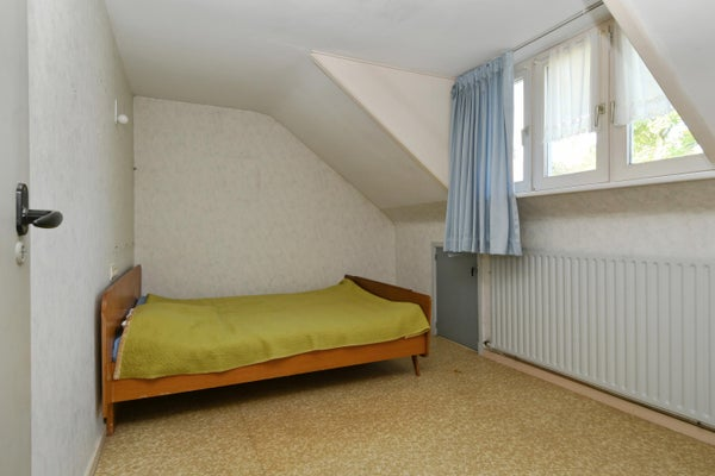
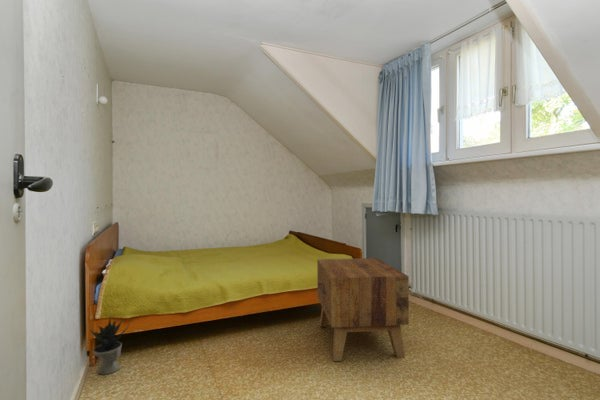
+ potted plant (109, 344)
+ side table (355, 303)
